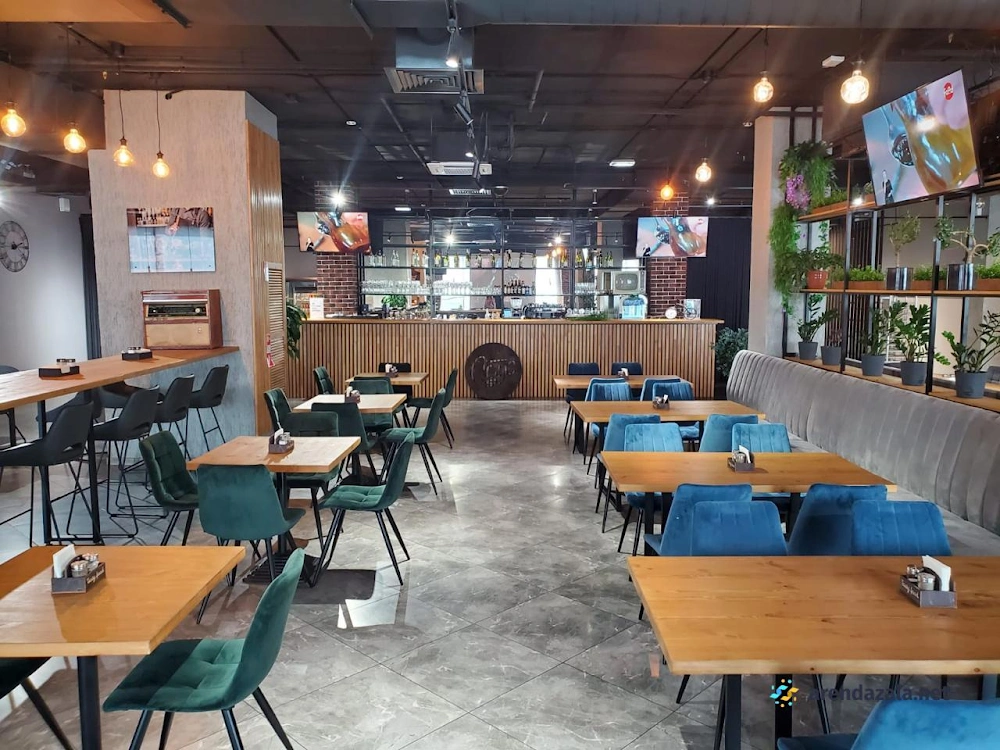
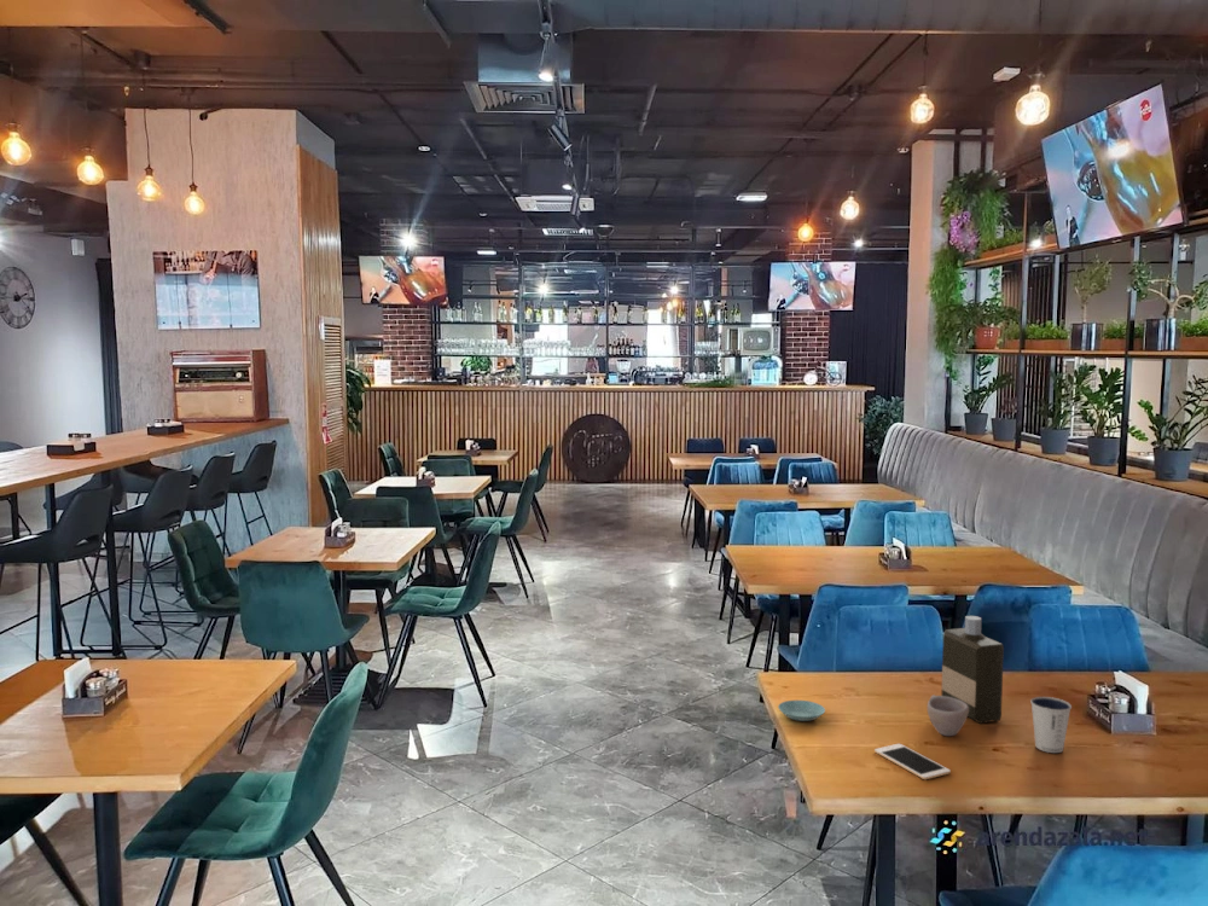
+ cell phone (911, 760)
+ bottle (971, 664)
+ cup (942, 715)
+ dixie cup (1050, 725)
+ saucer (801, 712)
